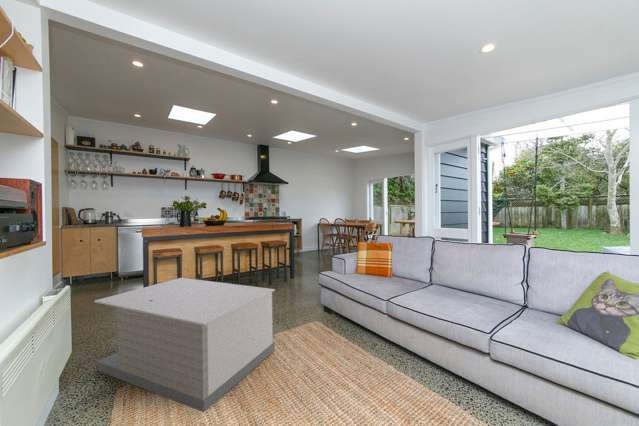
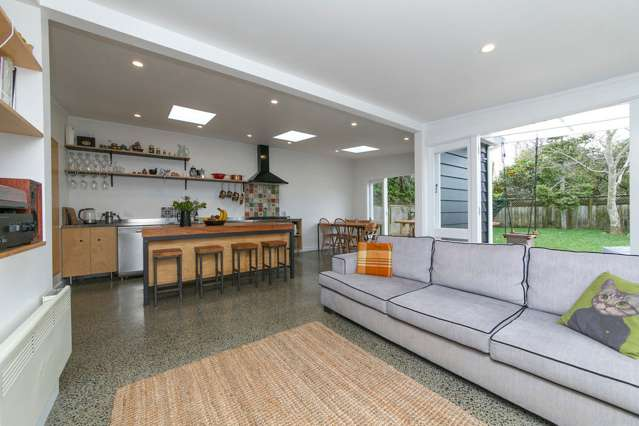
- coffee table (190, 327)
